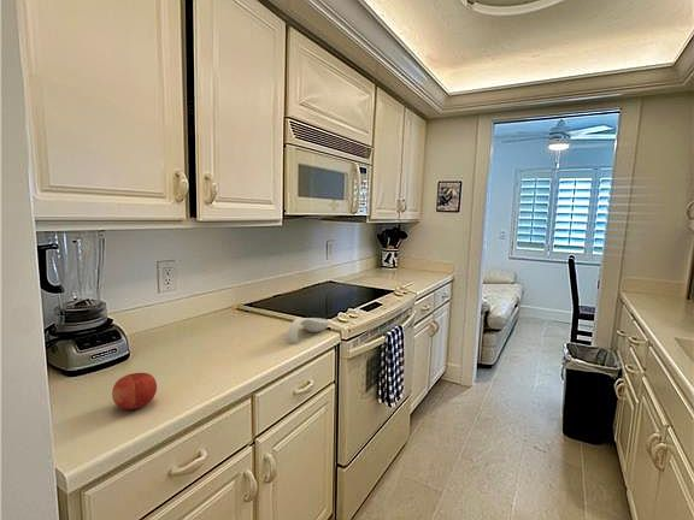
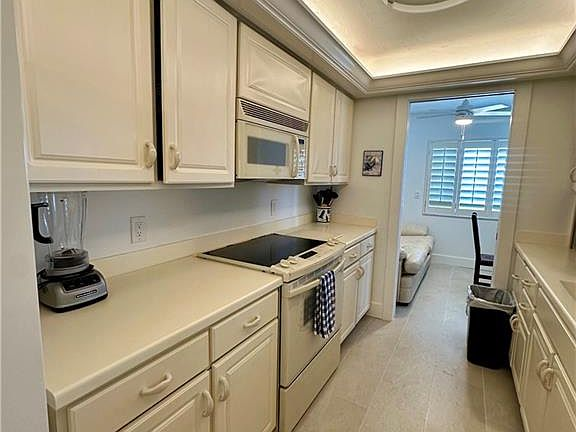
- spoon rest (307, 324)
- fruit (135, 388)
